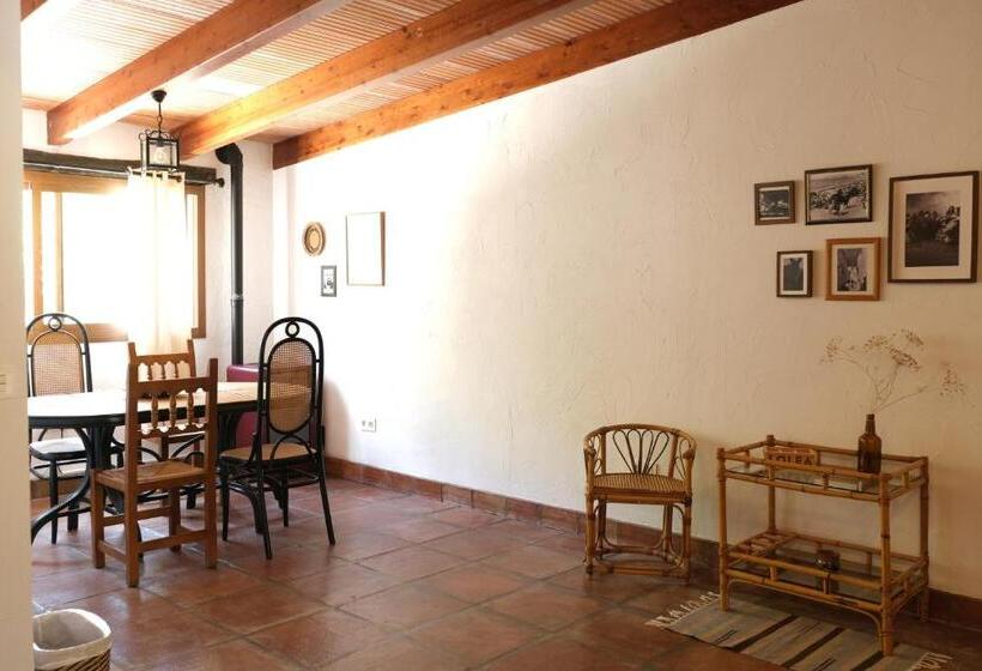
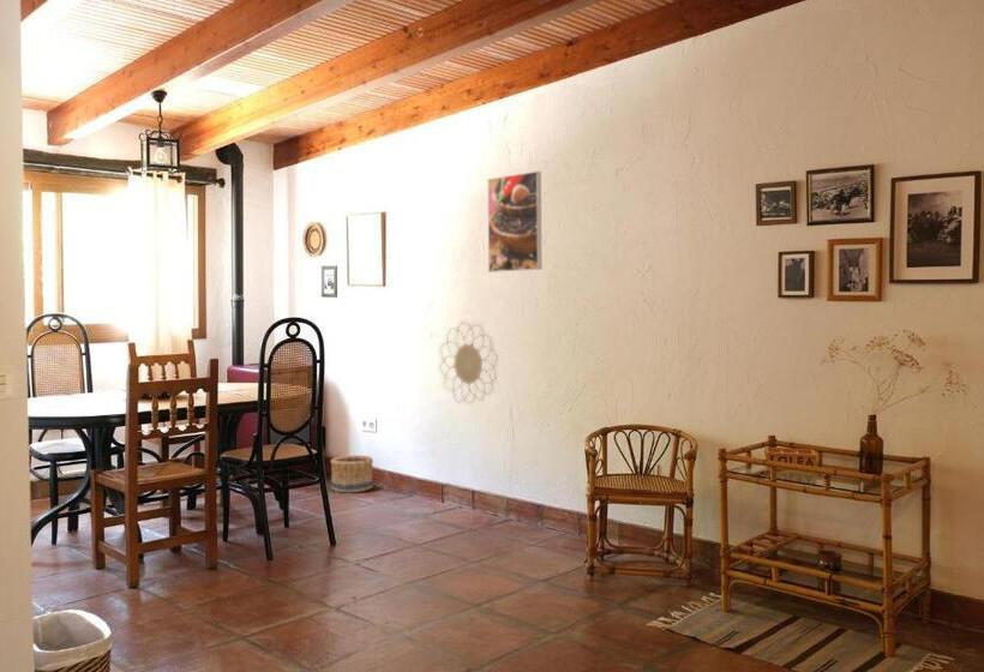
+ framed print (514, 222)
+ decorative wall piece (468, 362)
+ basket (352, 473)
